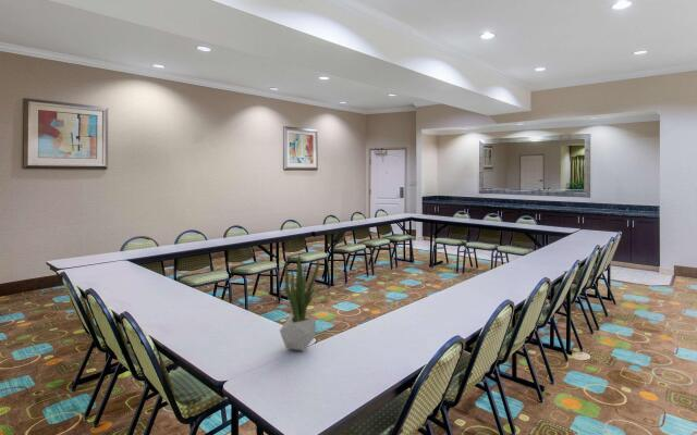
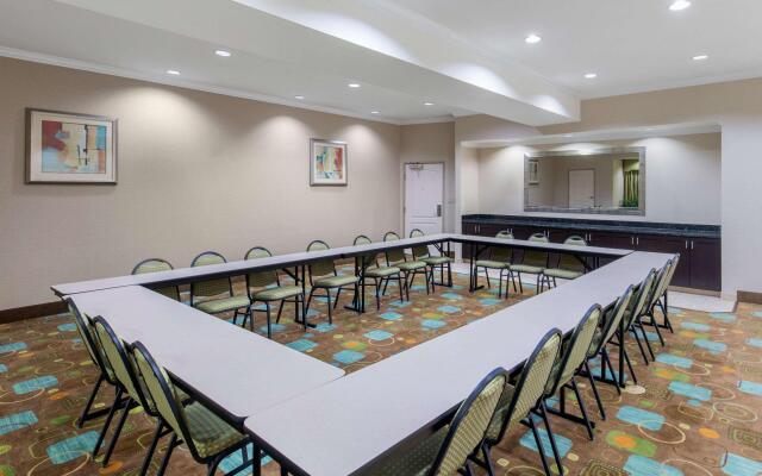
- potted plant (298, 301)
